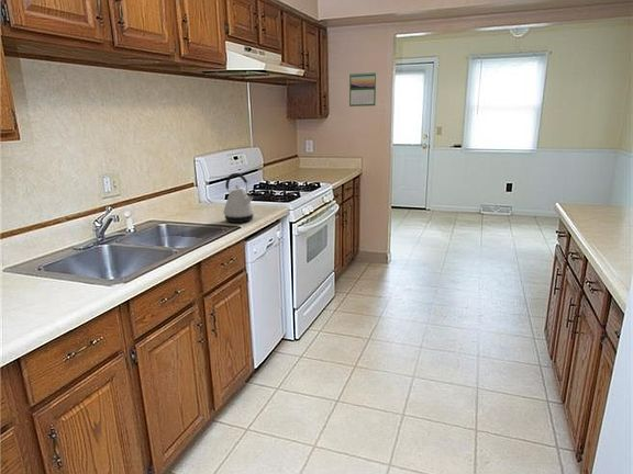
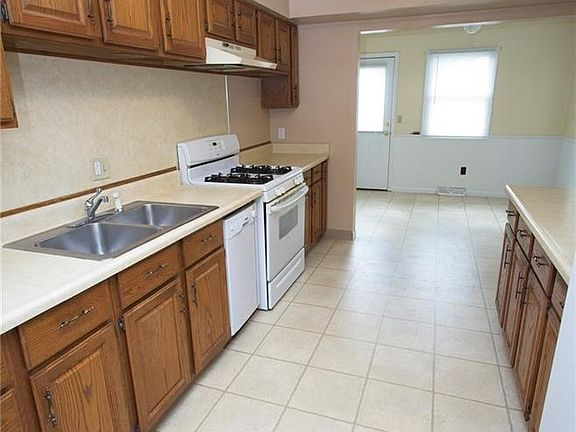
- kettle (238, 196)
- calendar (363, 89)
